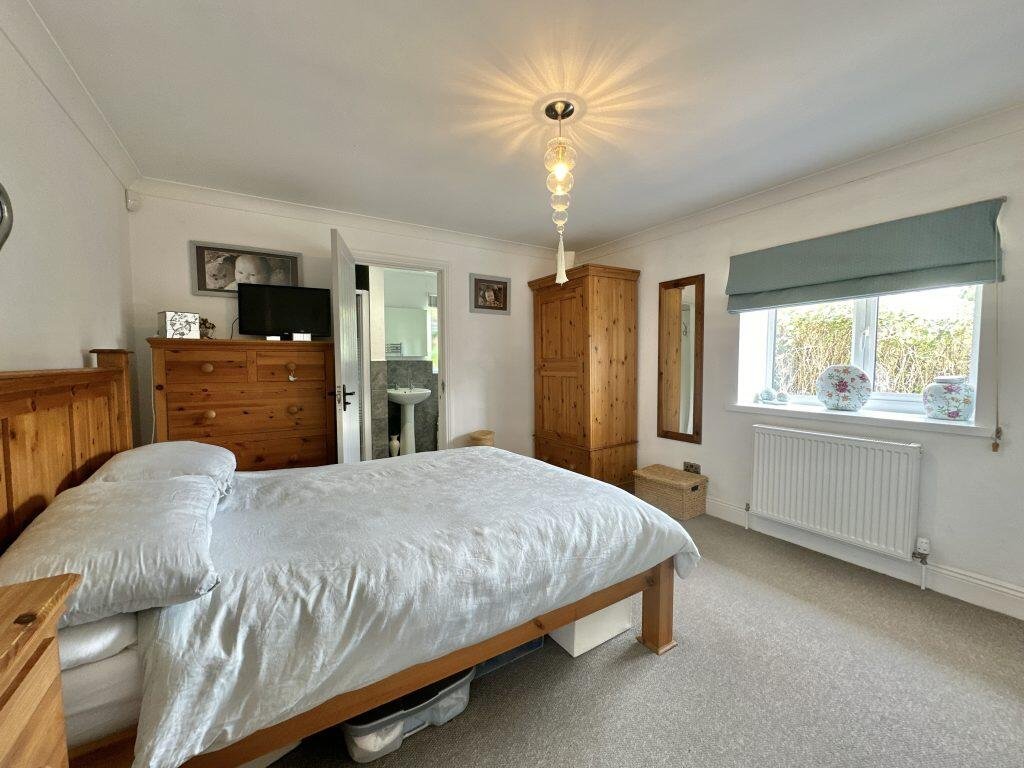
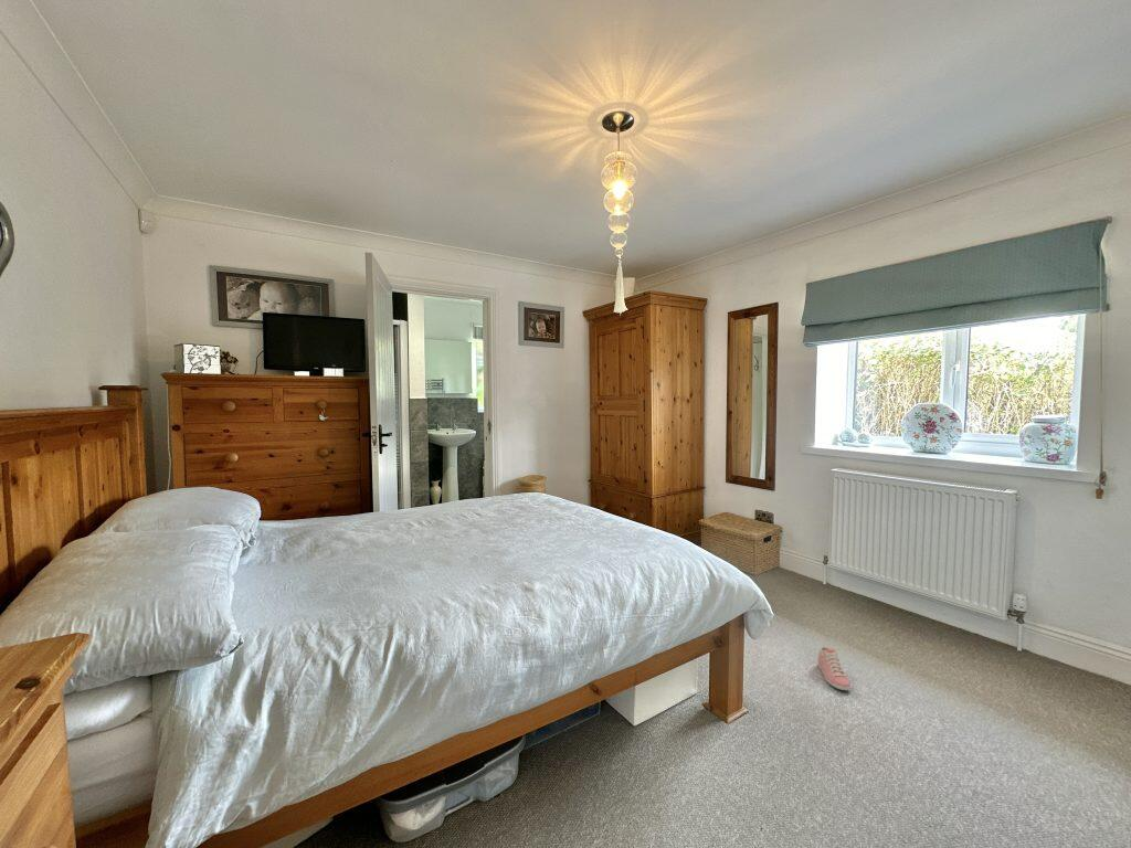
+ sneaker (832, 665)
